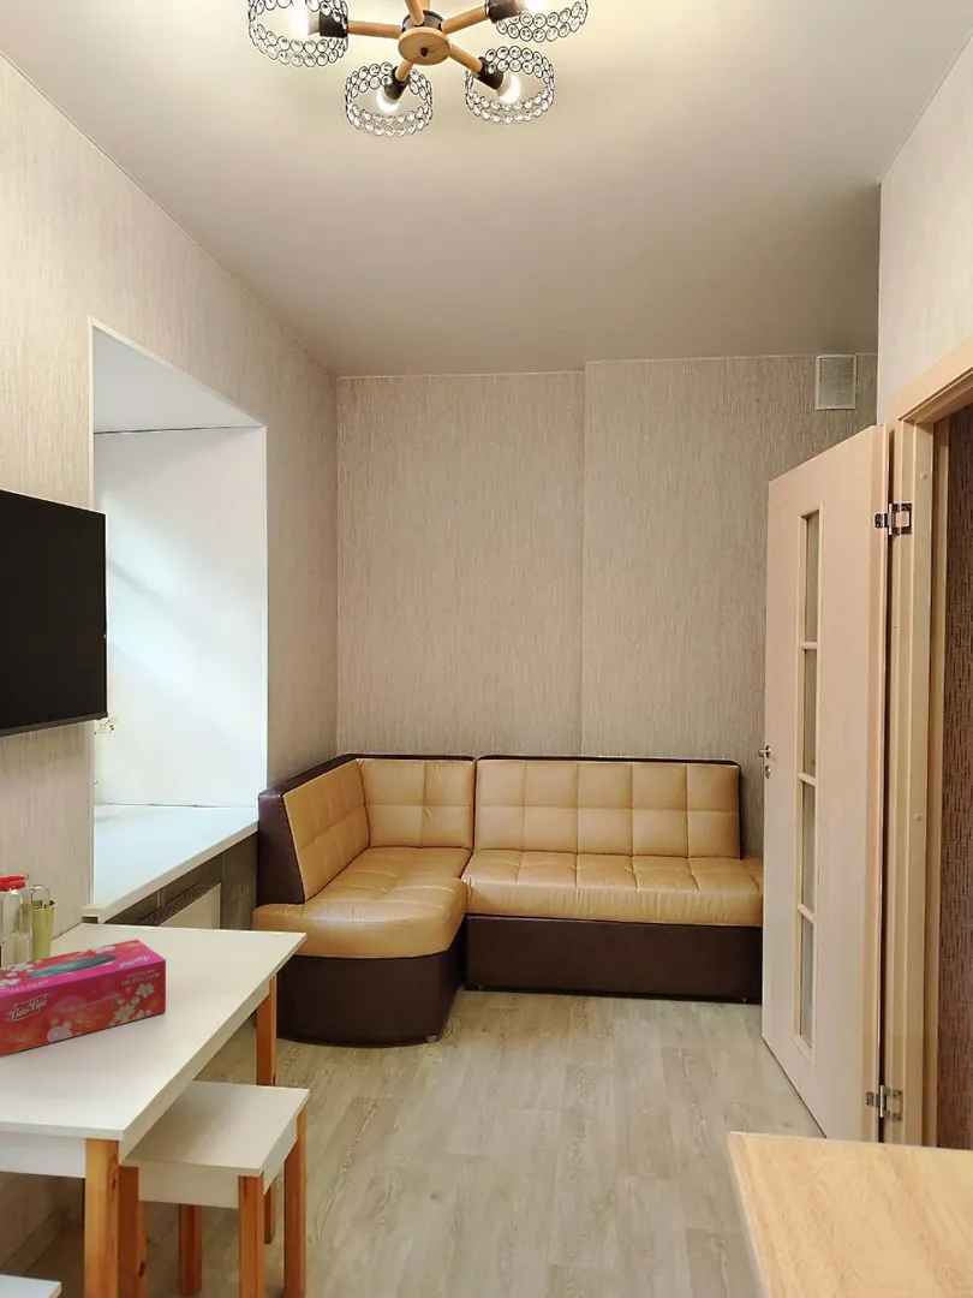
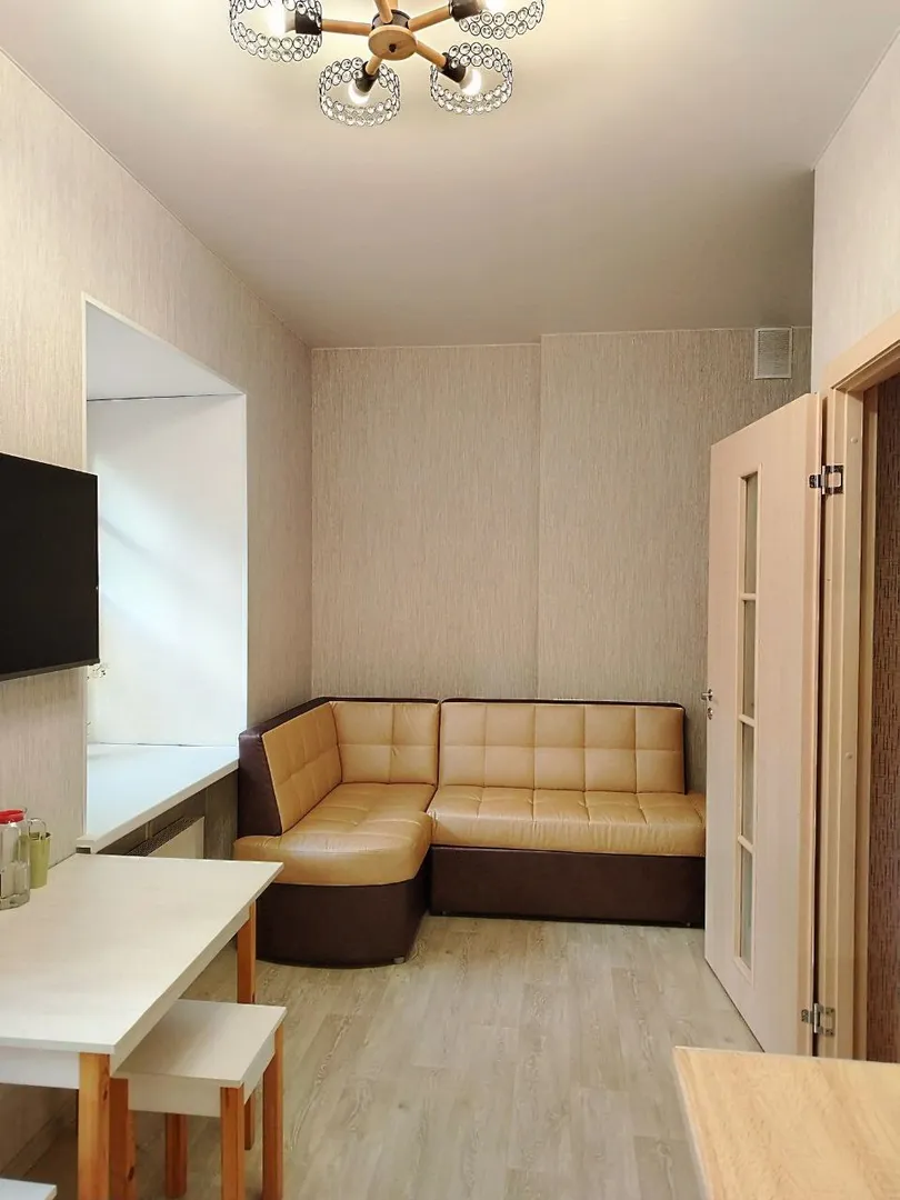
- tissue box (72, 993)
